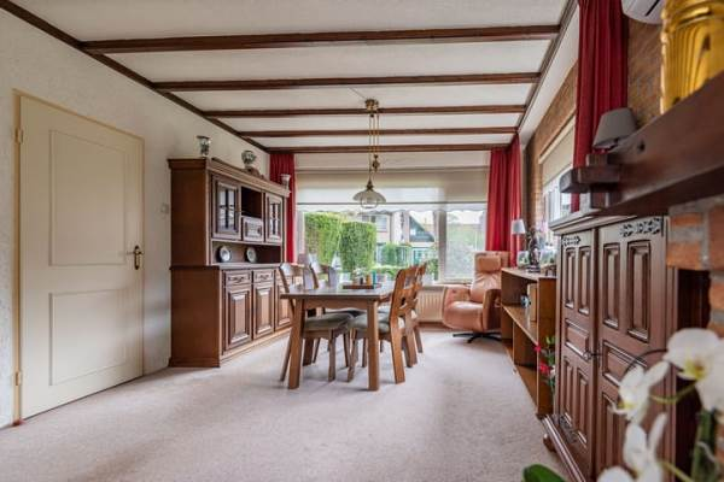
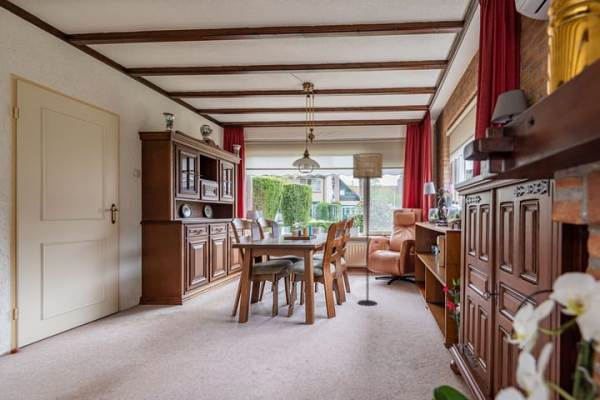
+ floor lamp (367, 229)
